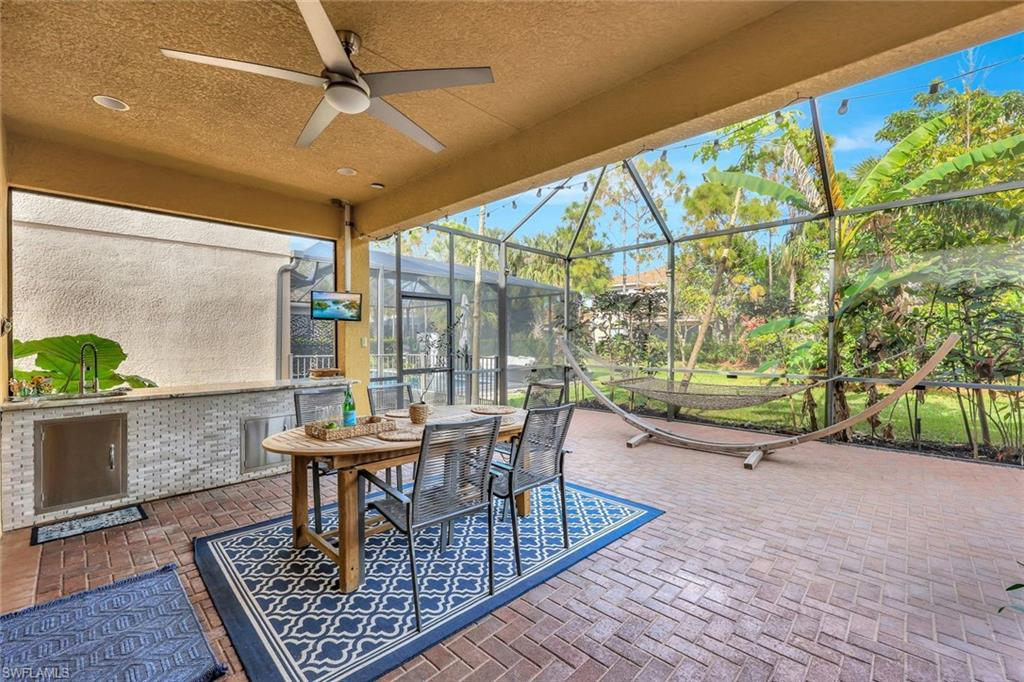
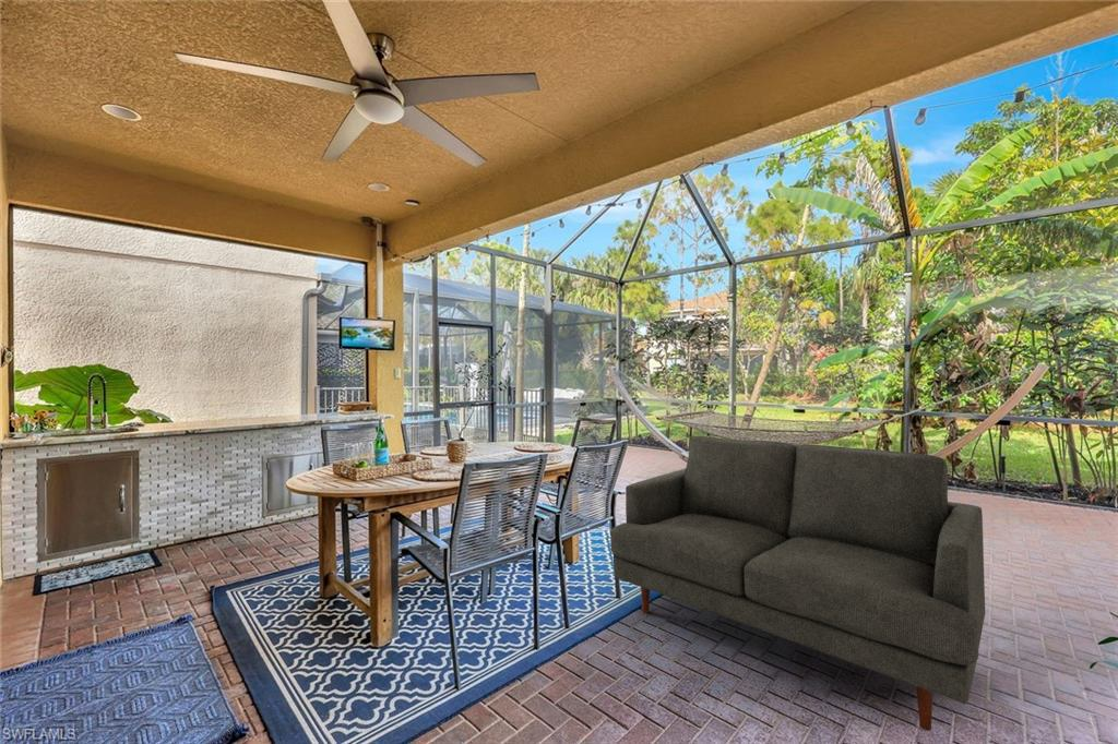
+ sofa (780, 540)
